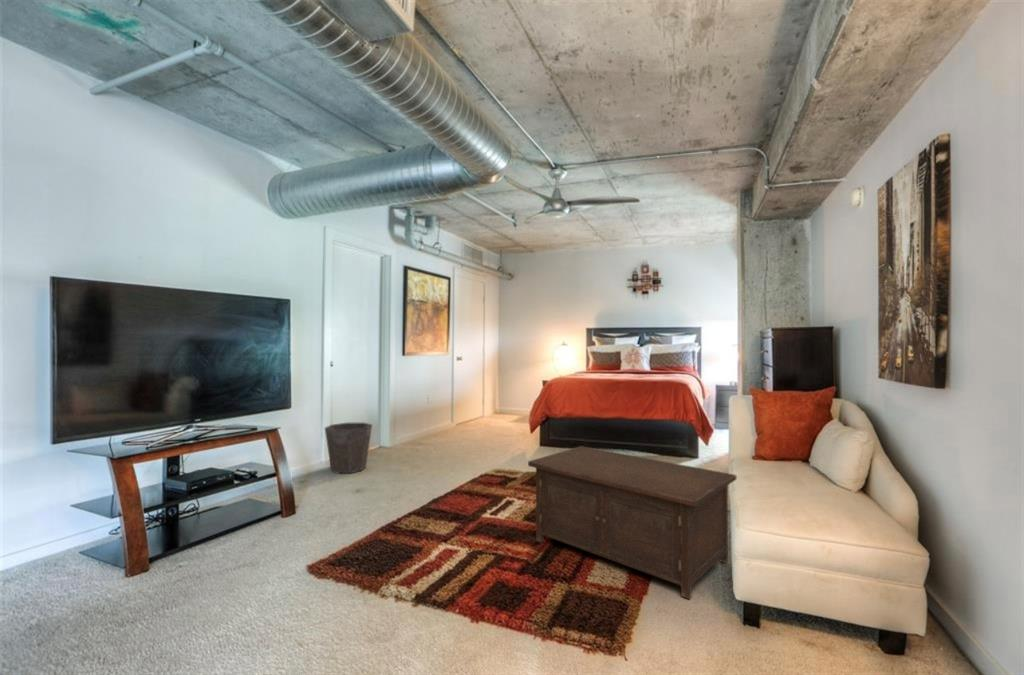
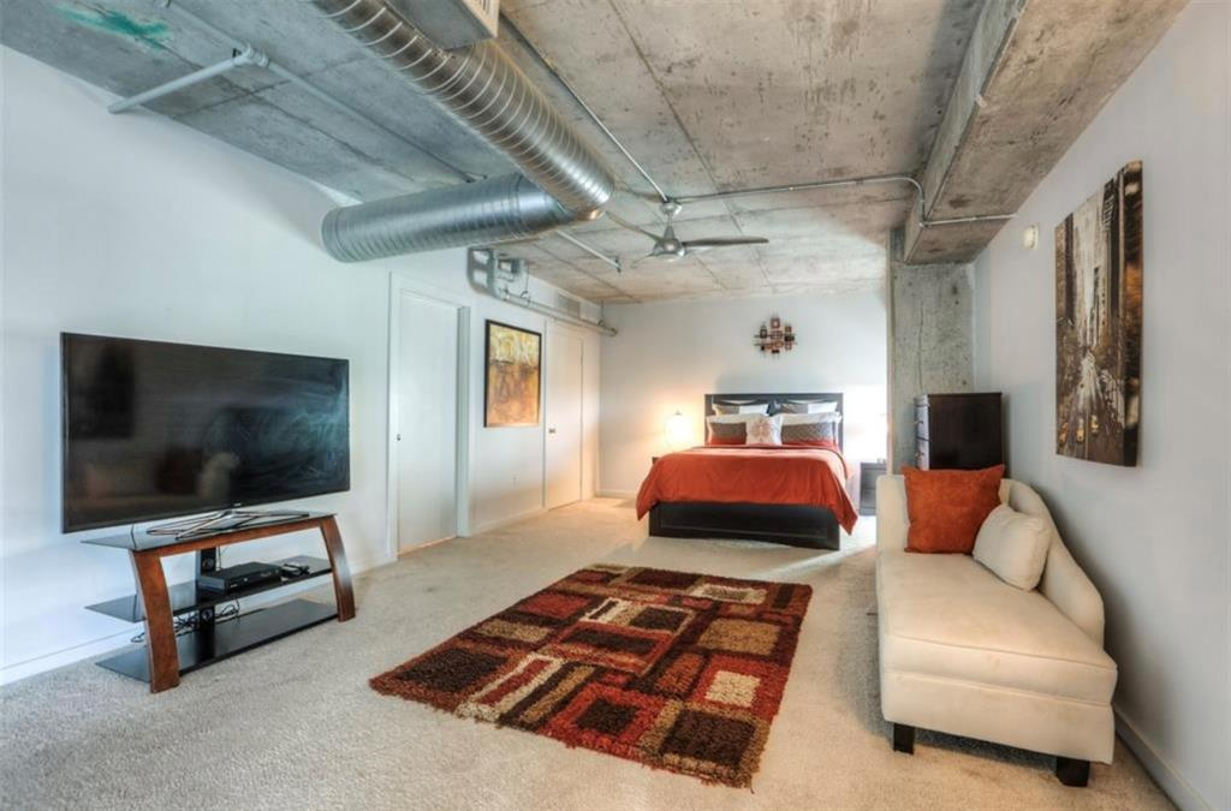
- cabinet (626, 509)
- waste bin (348, 447)
